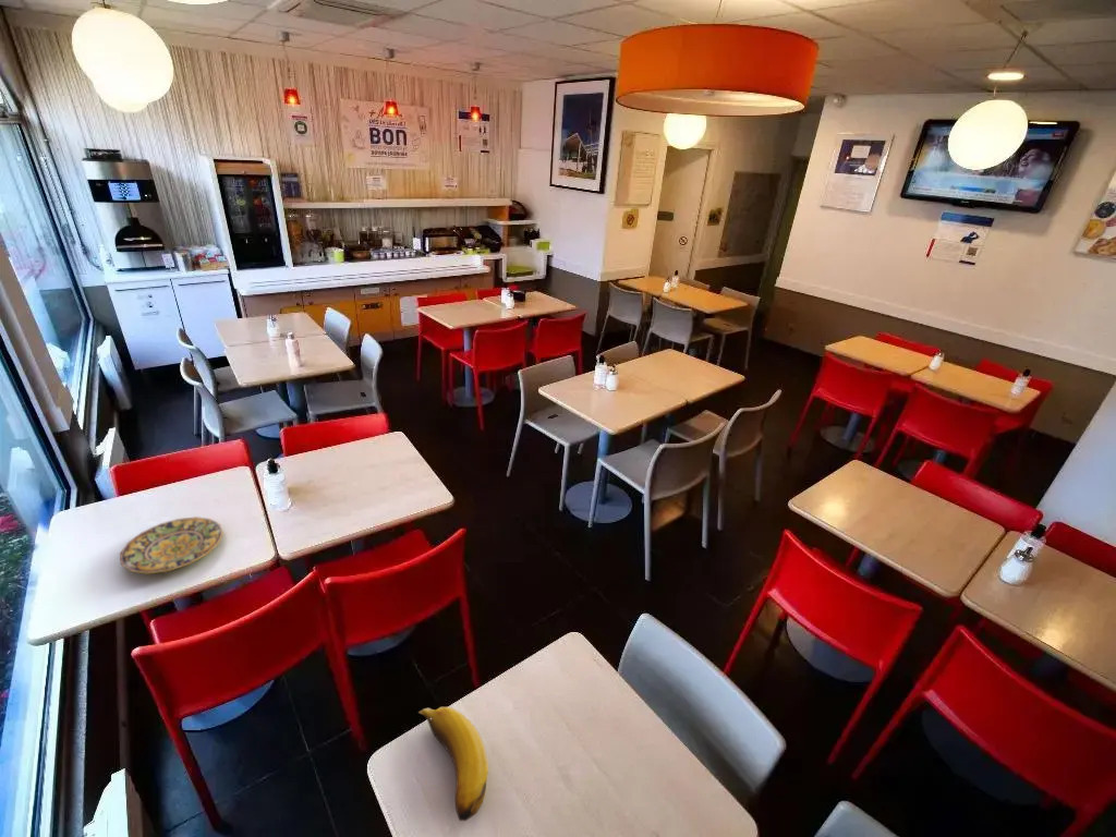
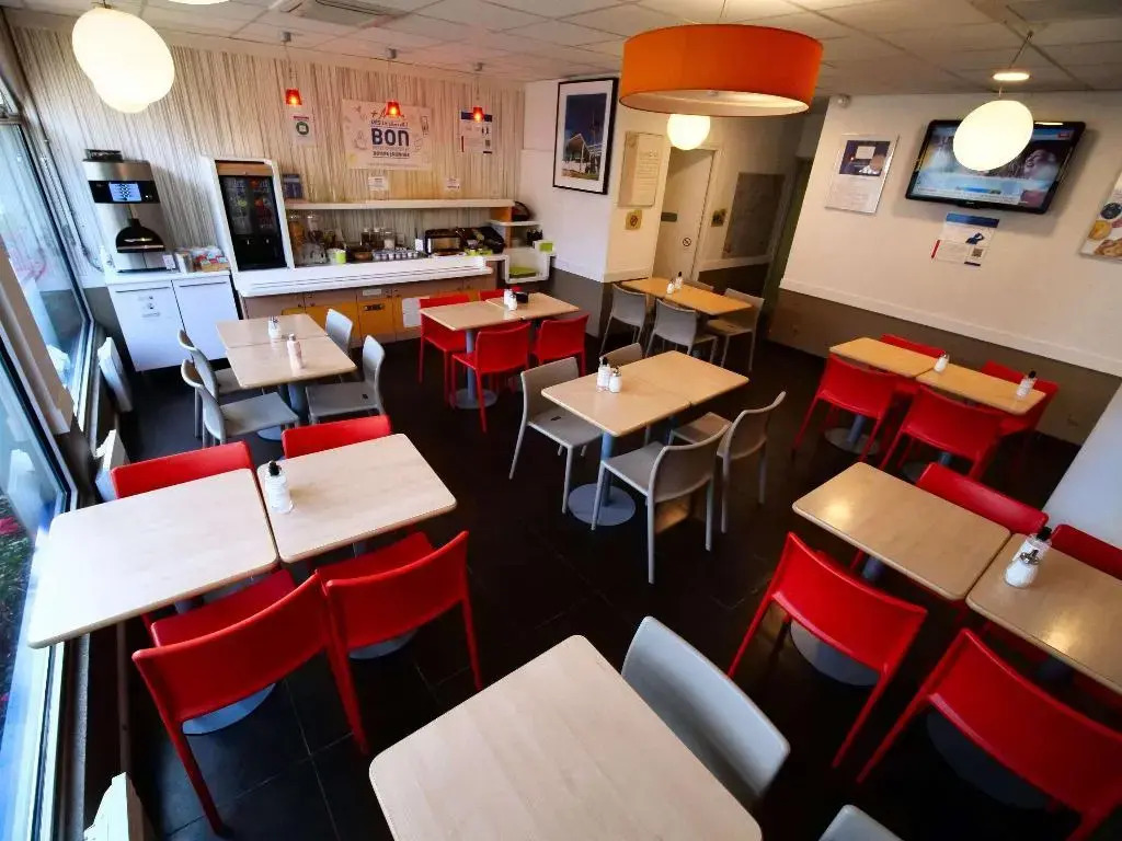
- banana (450, 755)
- plate (174, 546)
